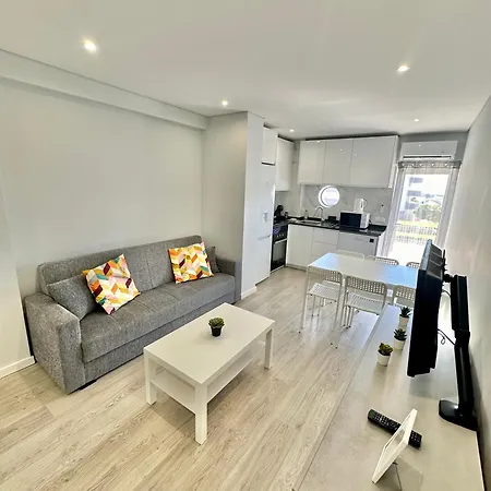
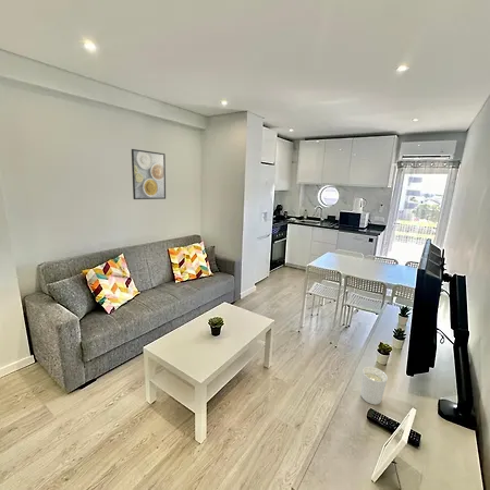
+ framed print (149, 175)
+ candle holder (372, 385)
